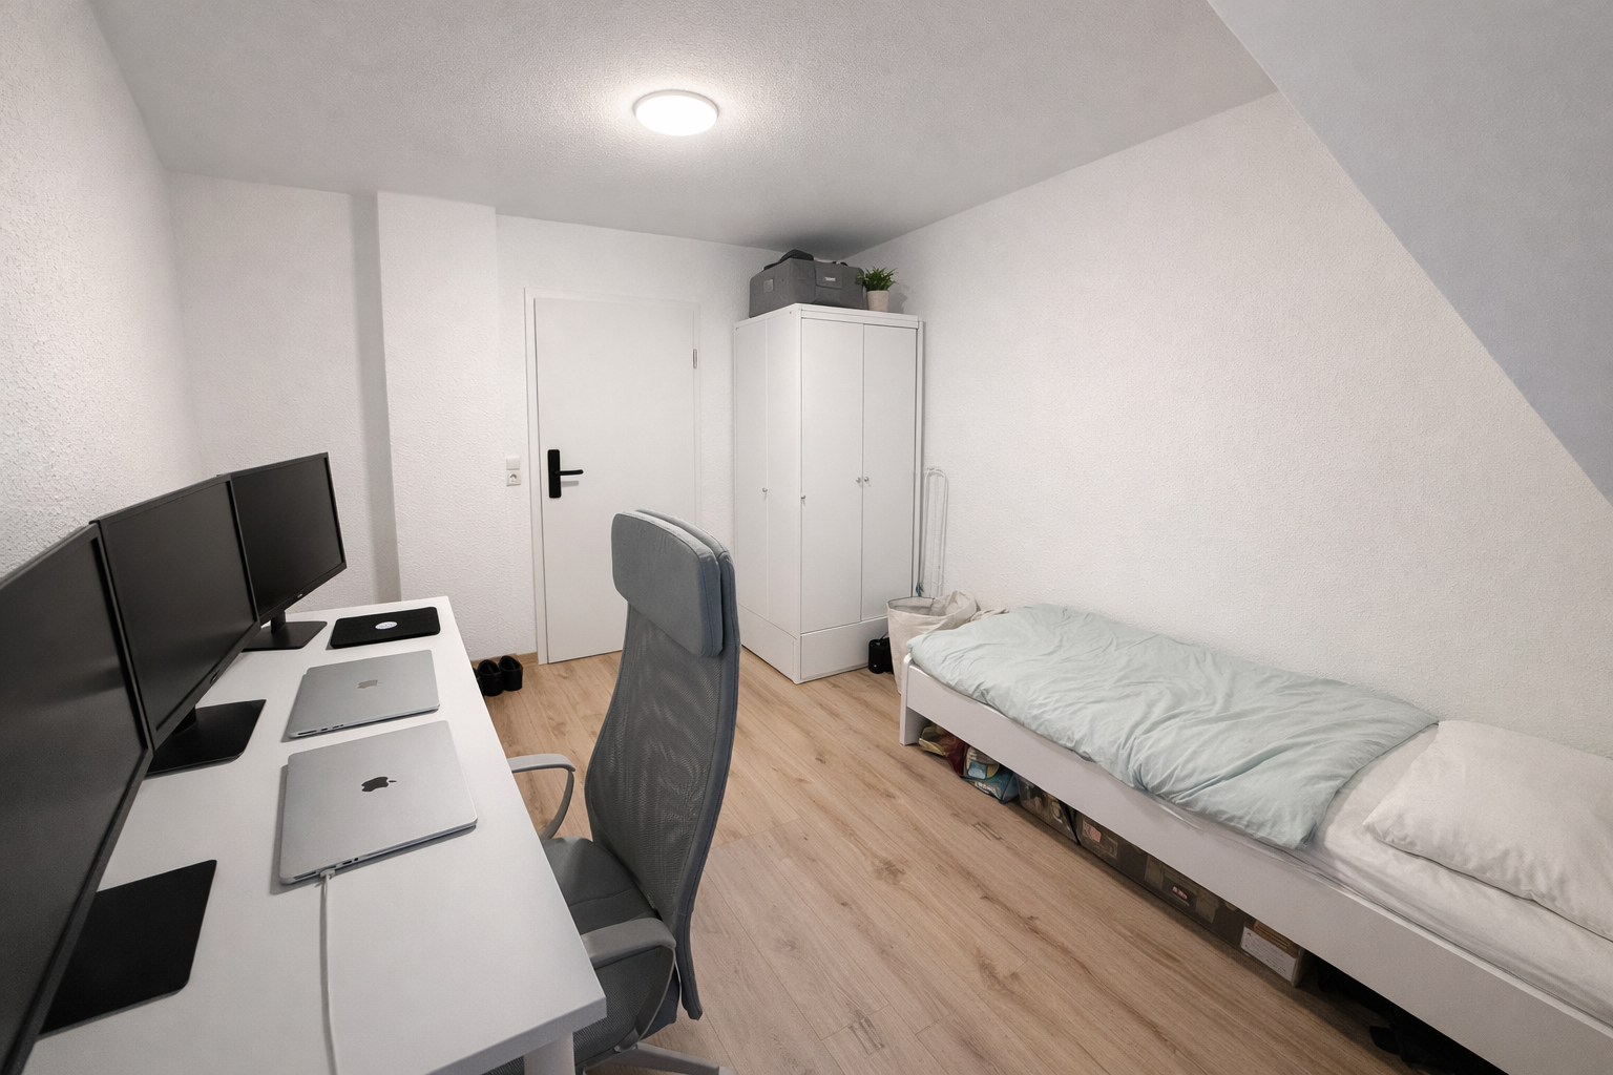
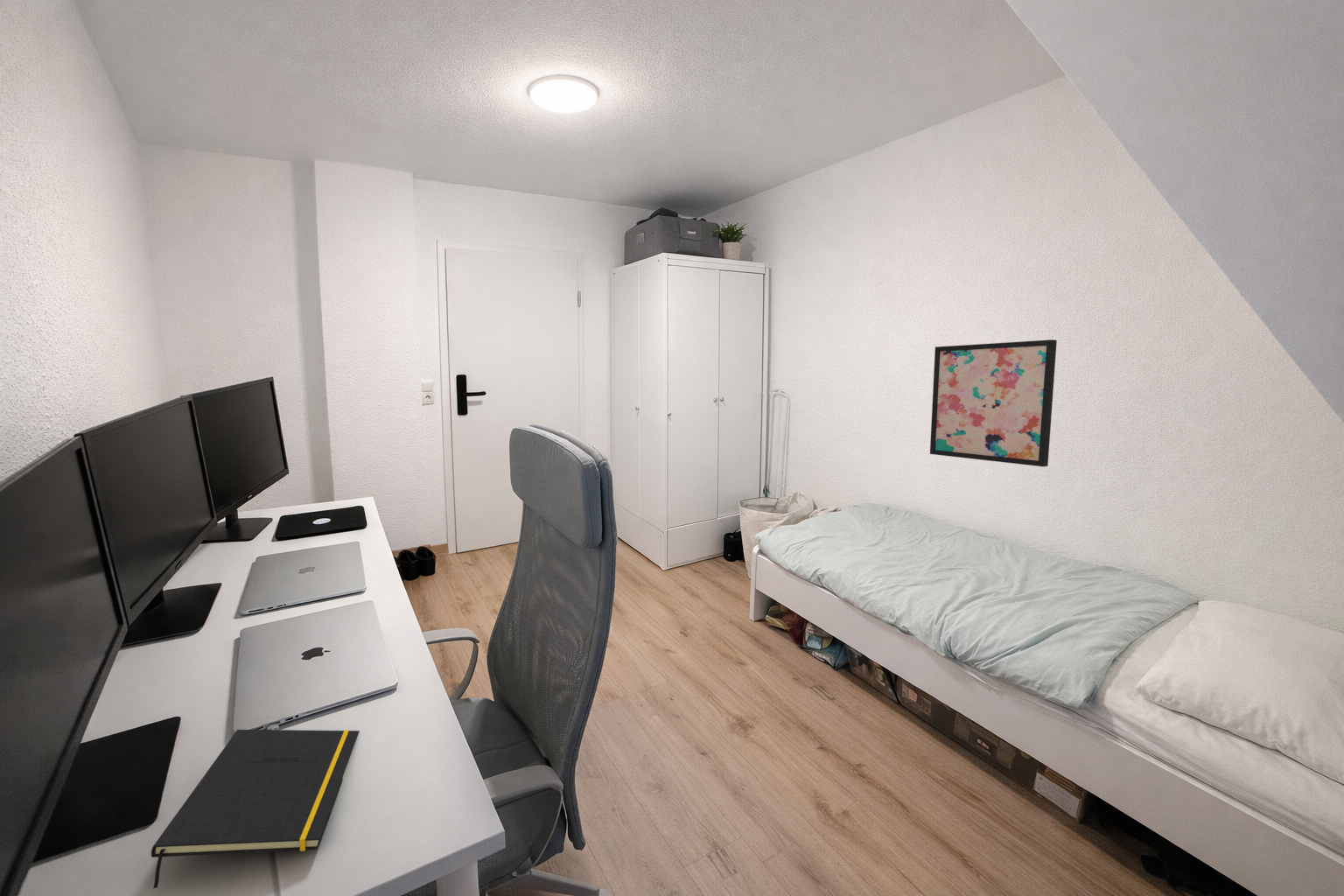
+ wall art (987, 402)
+ notepad (273, 783)
